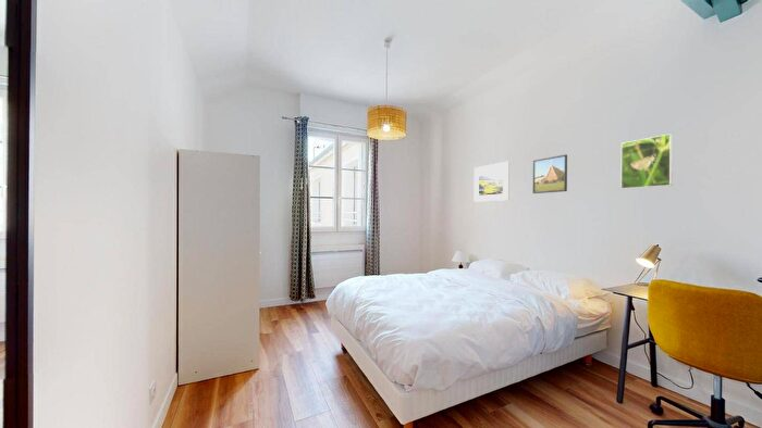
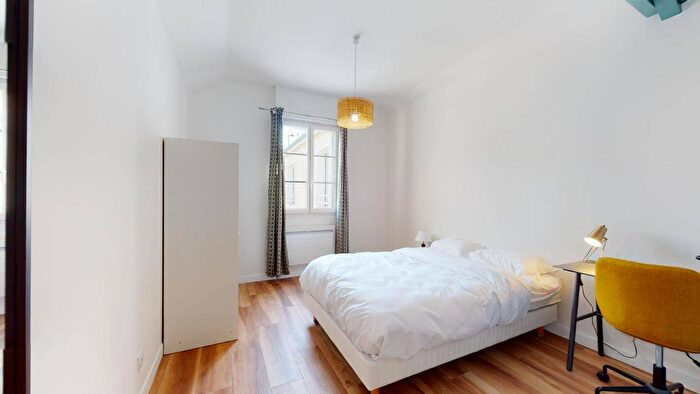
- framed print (549, 175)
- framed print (644, 163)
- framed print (490, 182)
